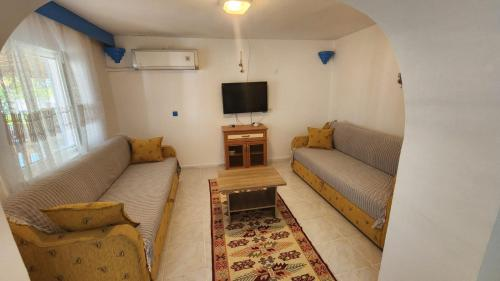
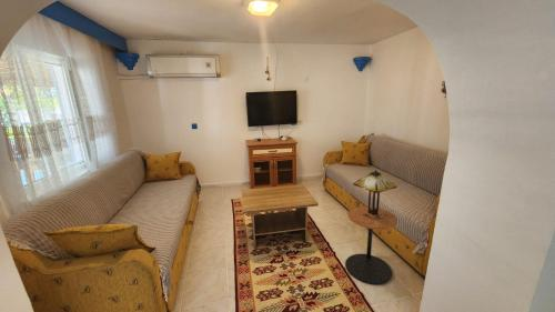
+ side table (370, 242)
+ table lamp (373, 192)
